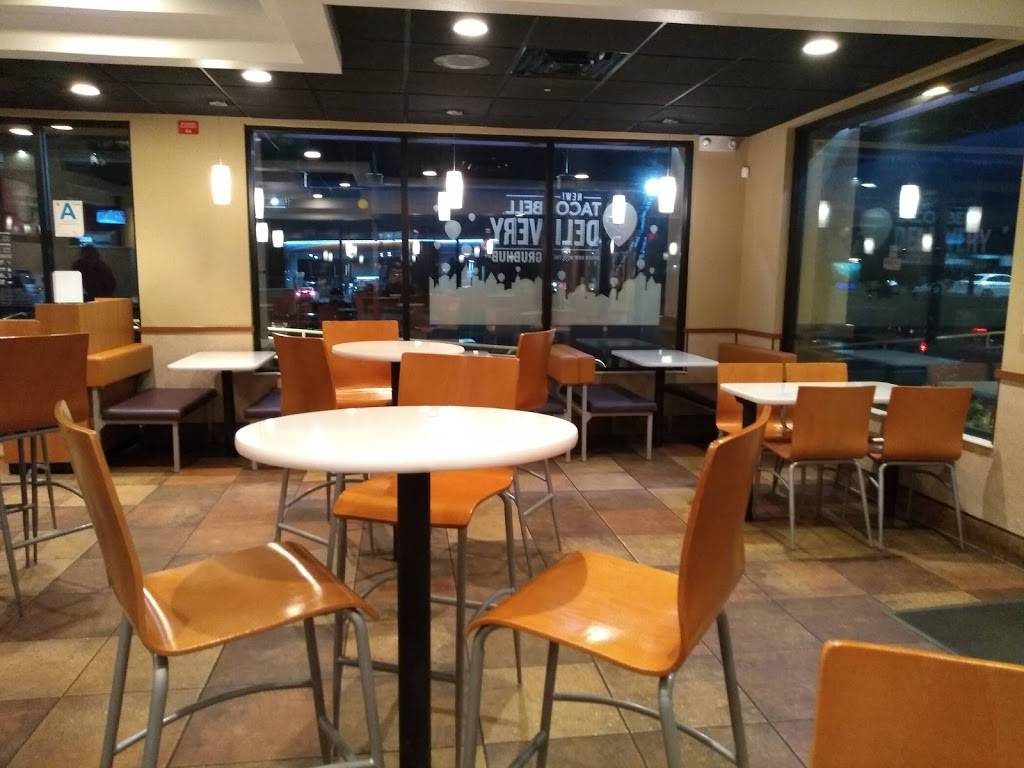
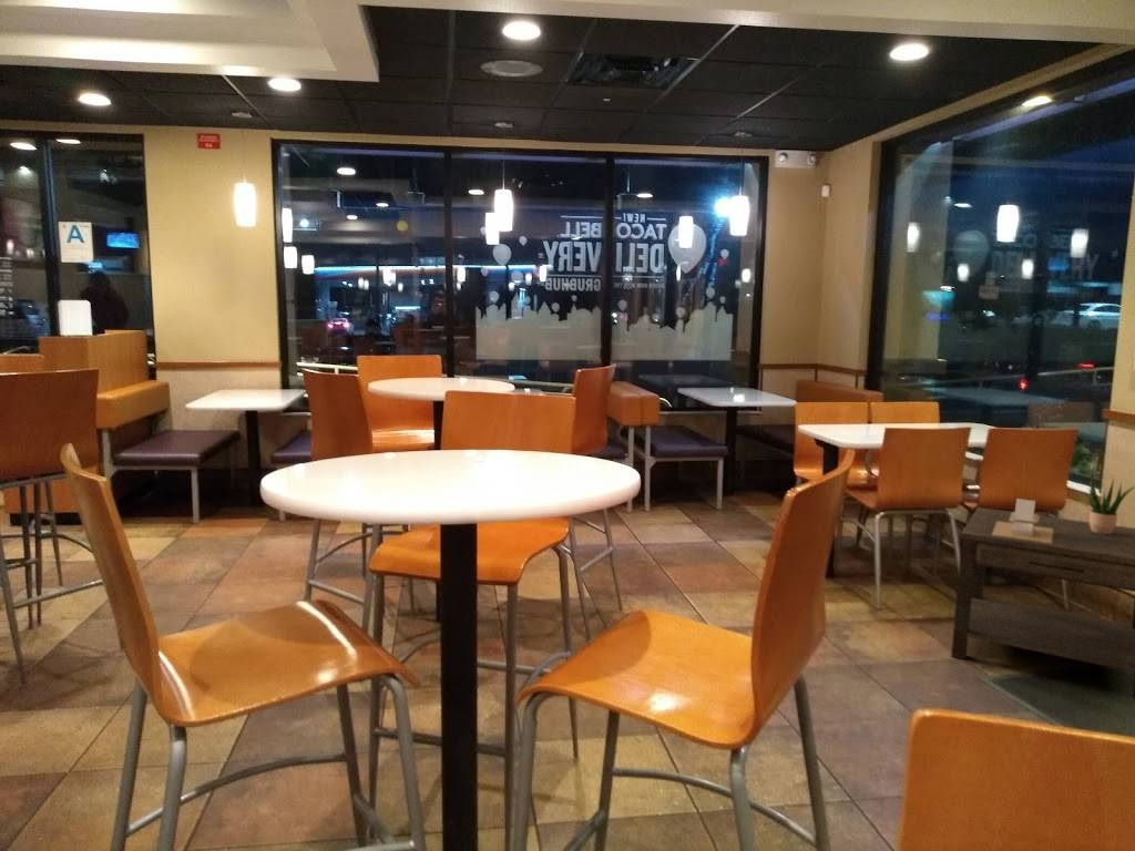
+ potted plant (1105, 501)
+ side table (1050, 608)
+ napkin holder (1024, 516)
